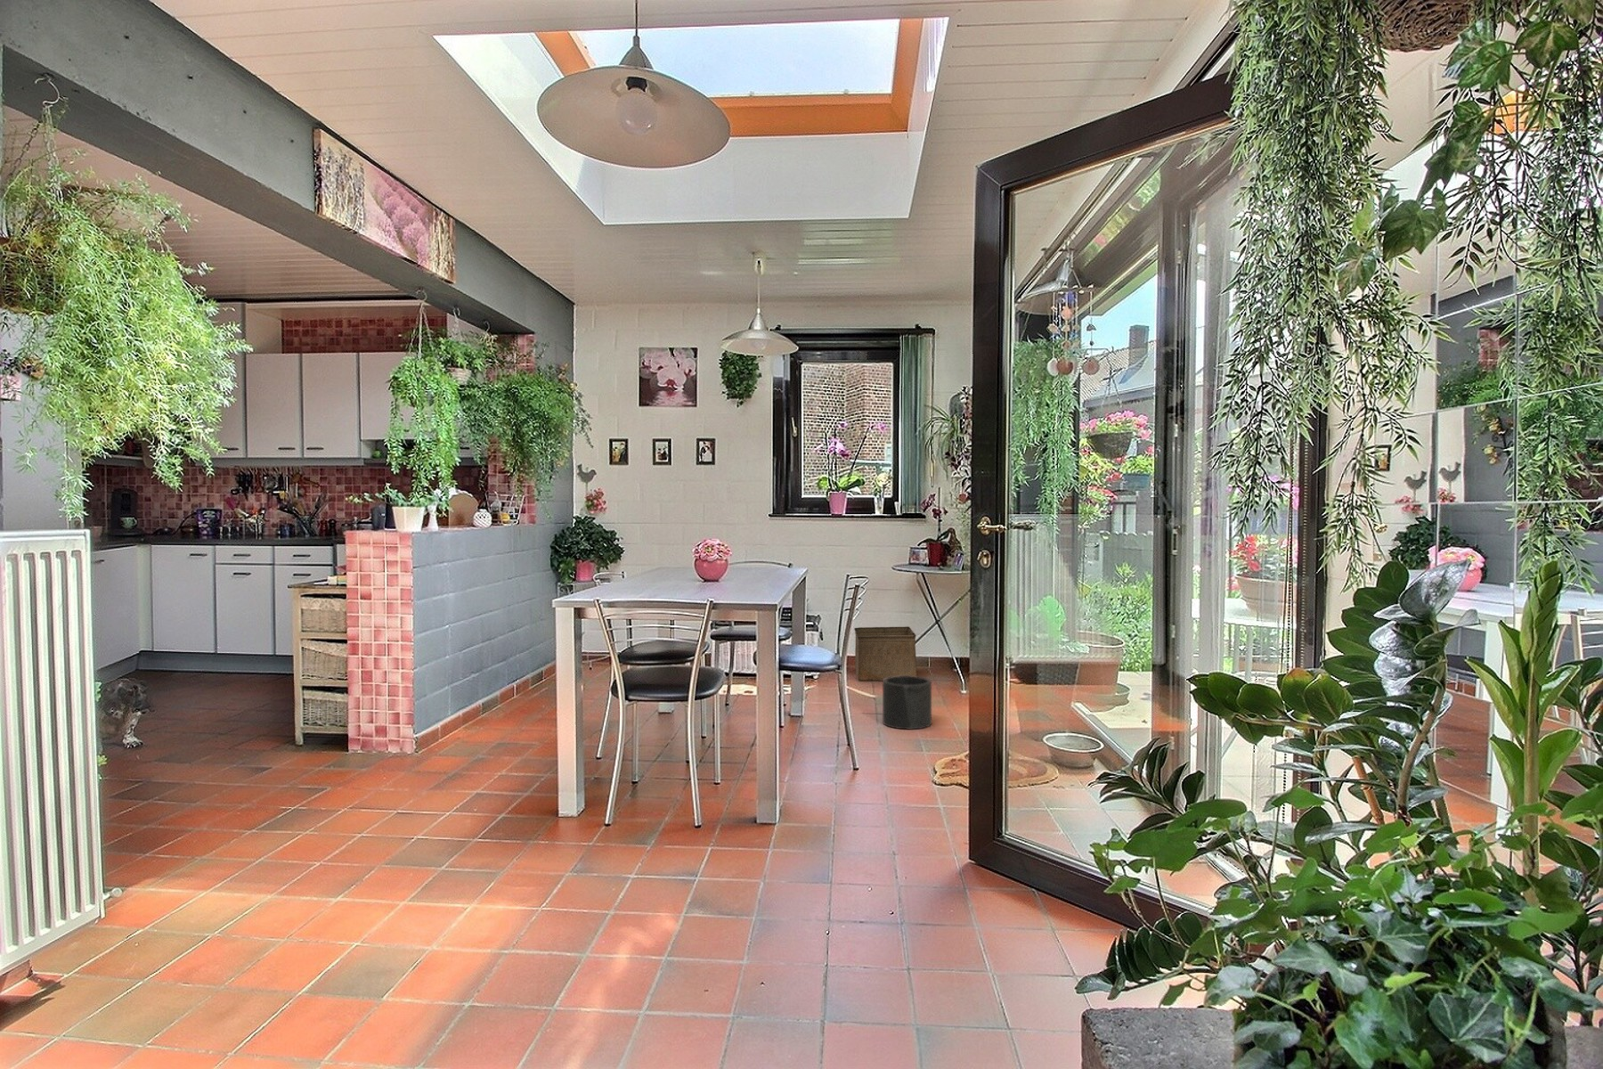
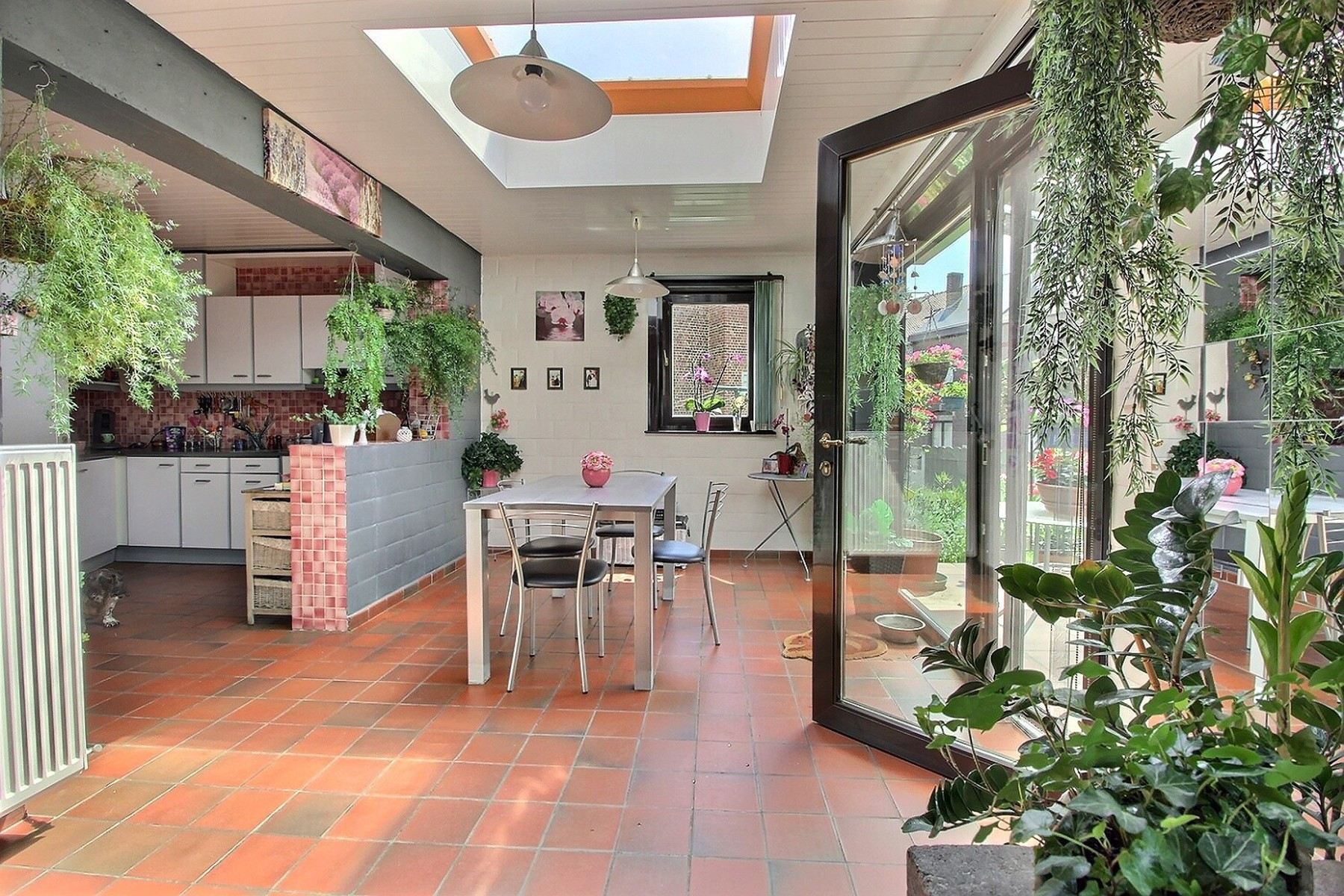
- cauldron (906, 702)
- storage bin (884, 653)
